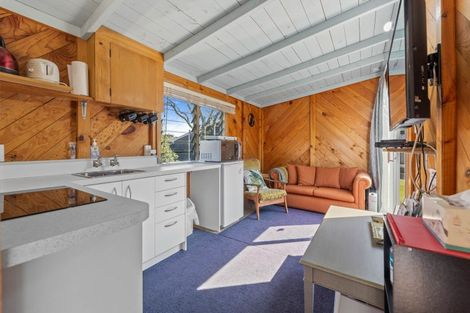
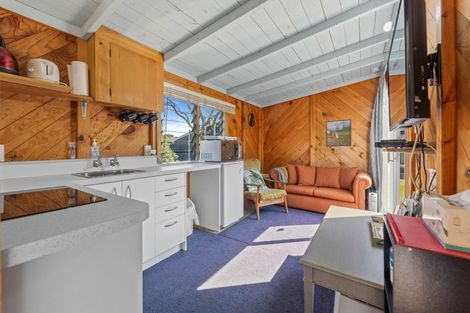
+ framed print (338, 133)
